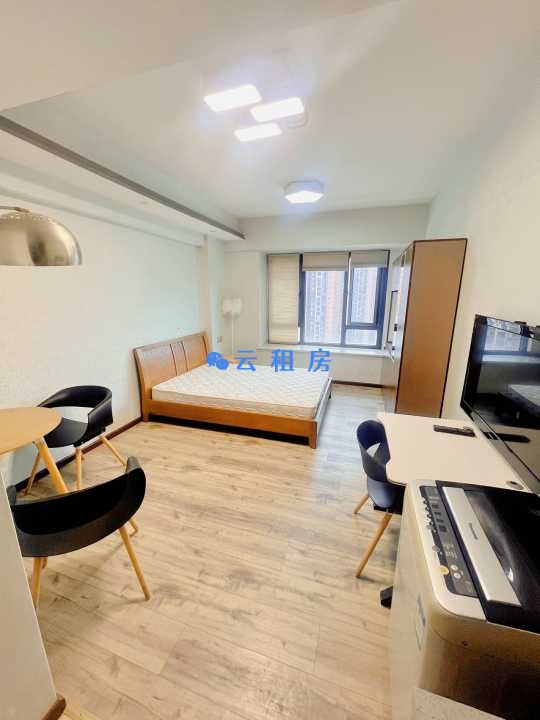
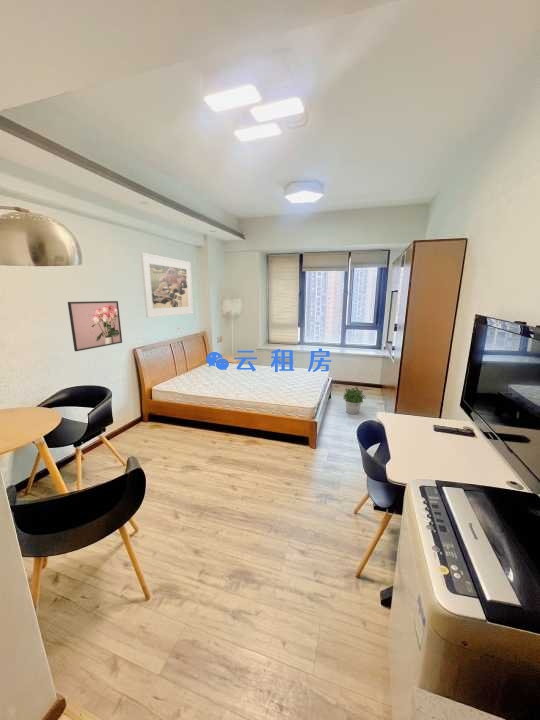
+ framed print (97, 324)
+ potted plant (354, 400)
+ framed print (170, 287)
